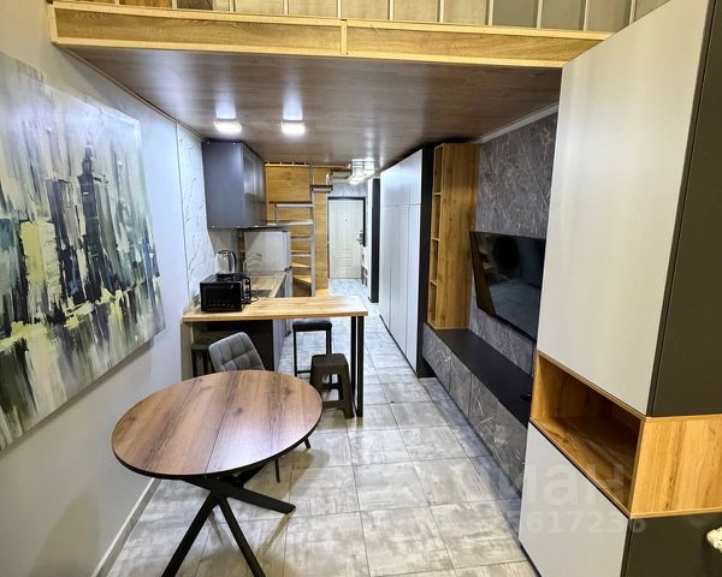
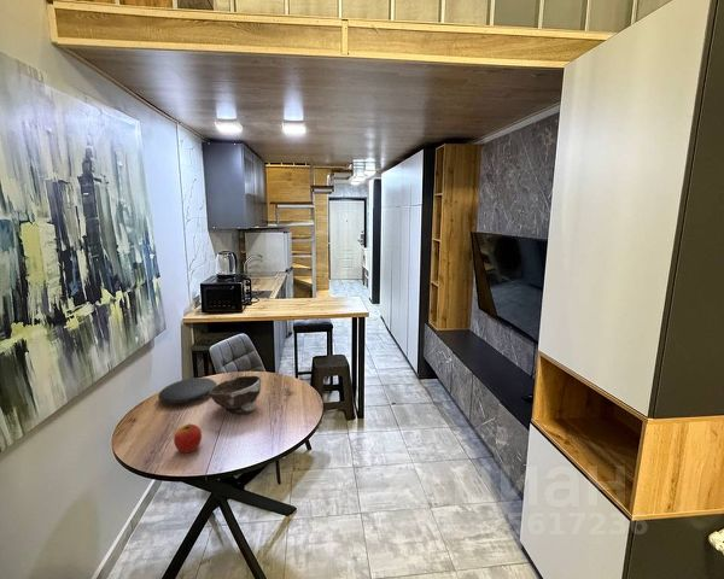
+ bowl (237, 393)
+ plate (188, 390)
+ apple (187, 437)
